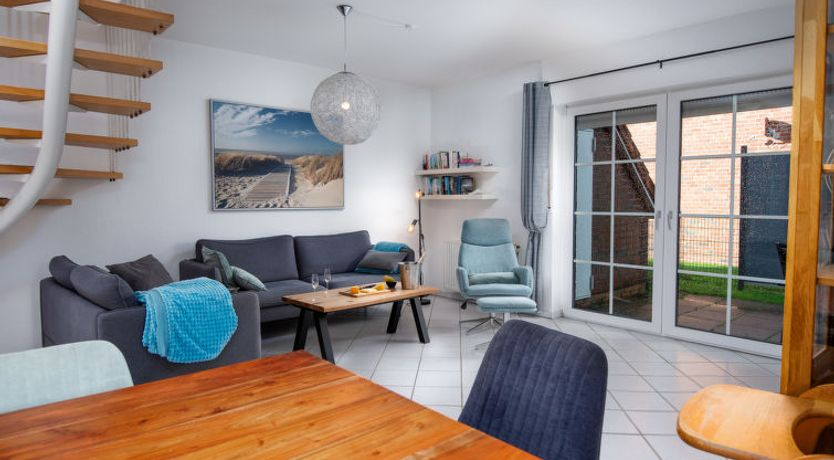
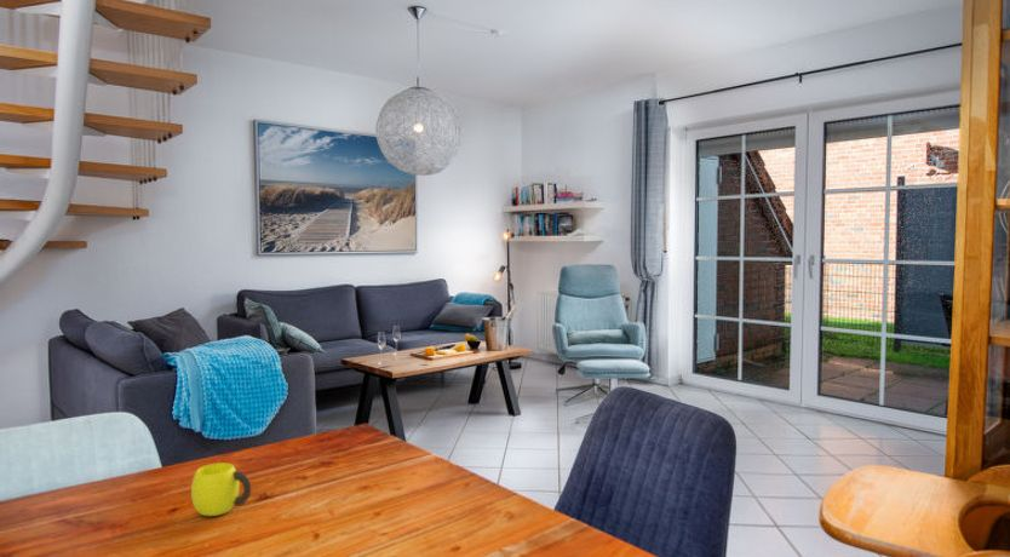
+ cup (222, 489)
